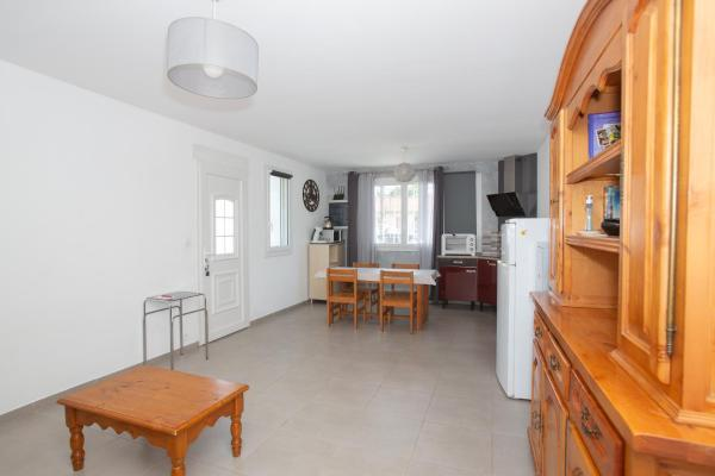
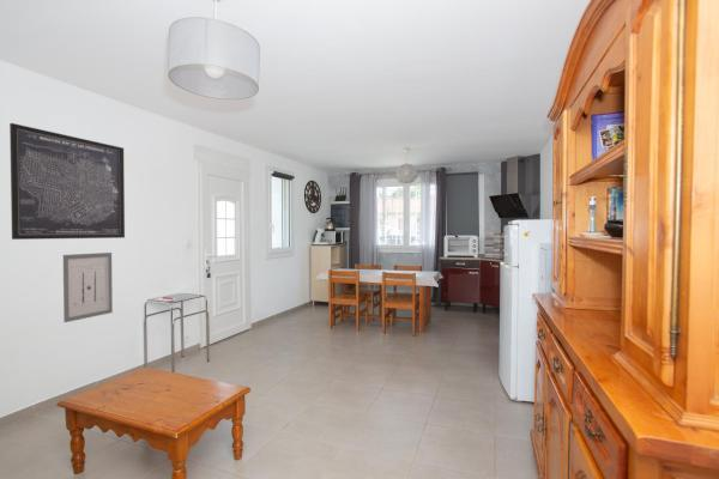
+ wall art (74, 188)
+ wall art (89, 285)
